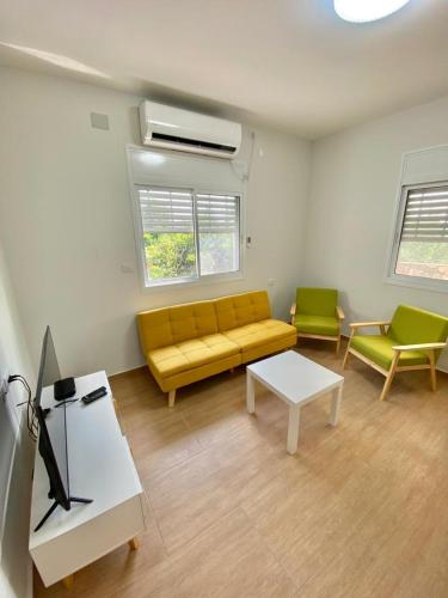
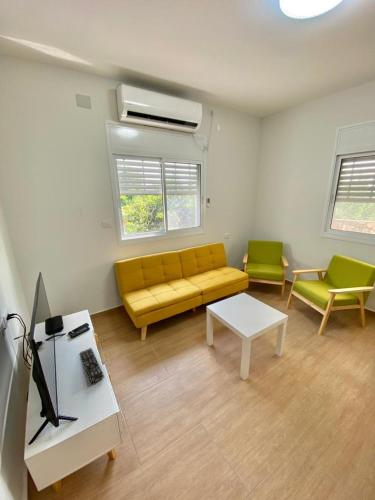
+ remote control (91, 363)
